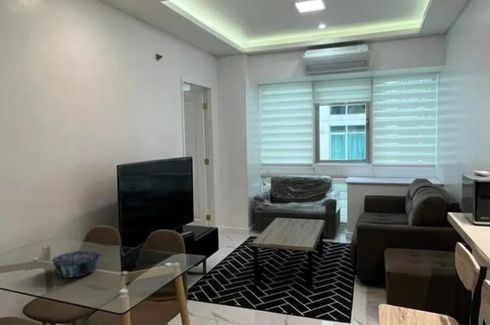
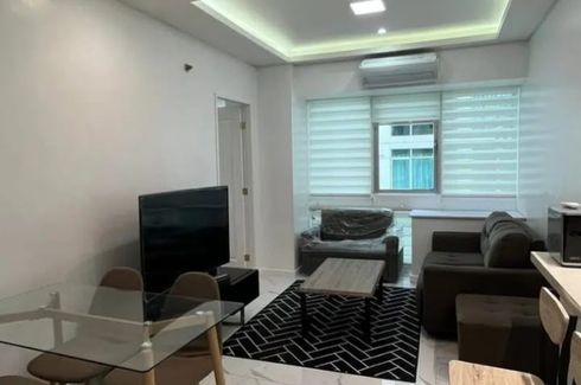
- decorative bowl (76, 264)
